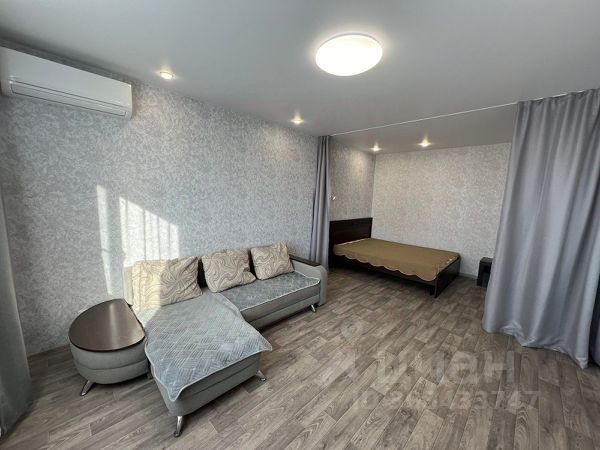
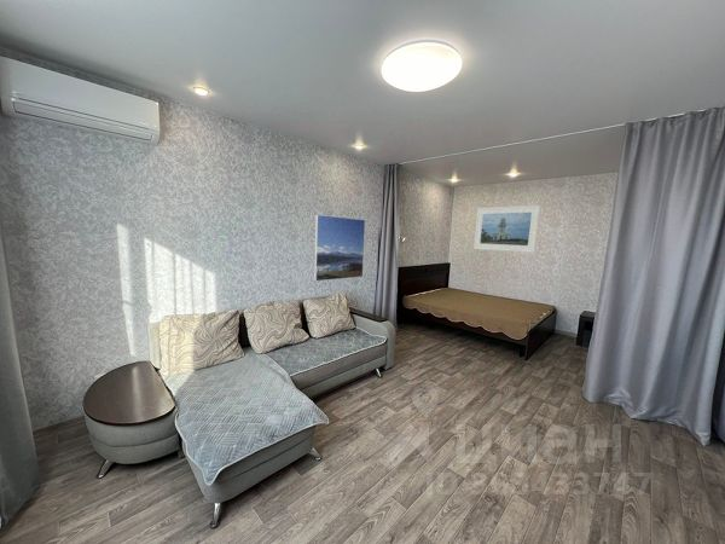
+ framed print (504, 228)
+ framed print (341, 248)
